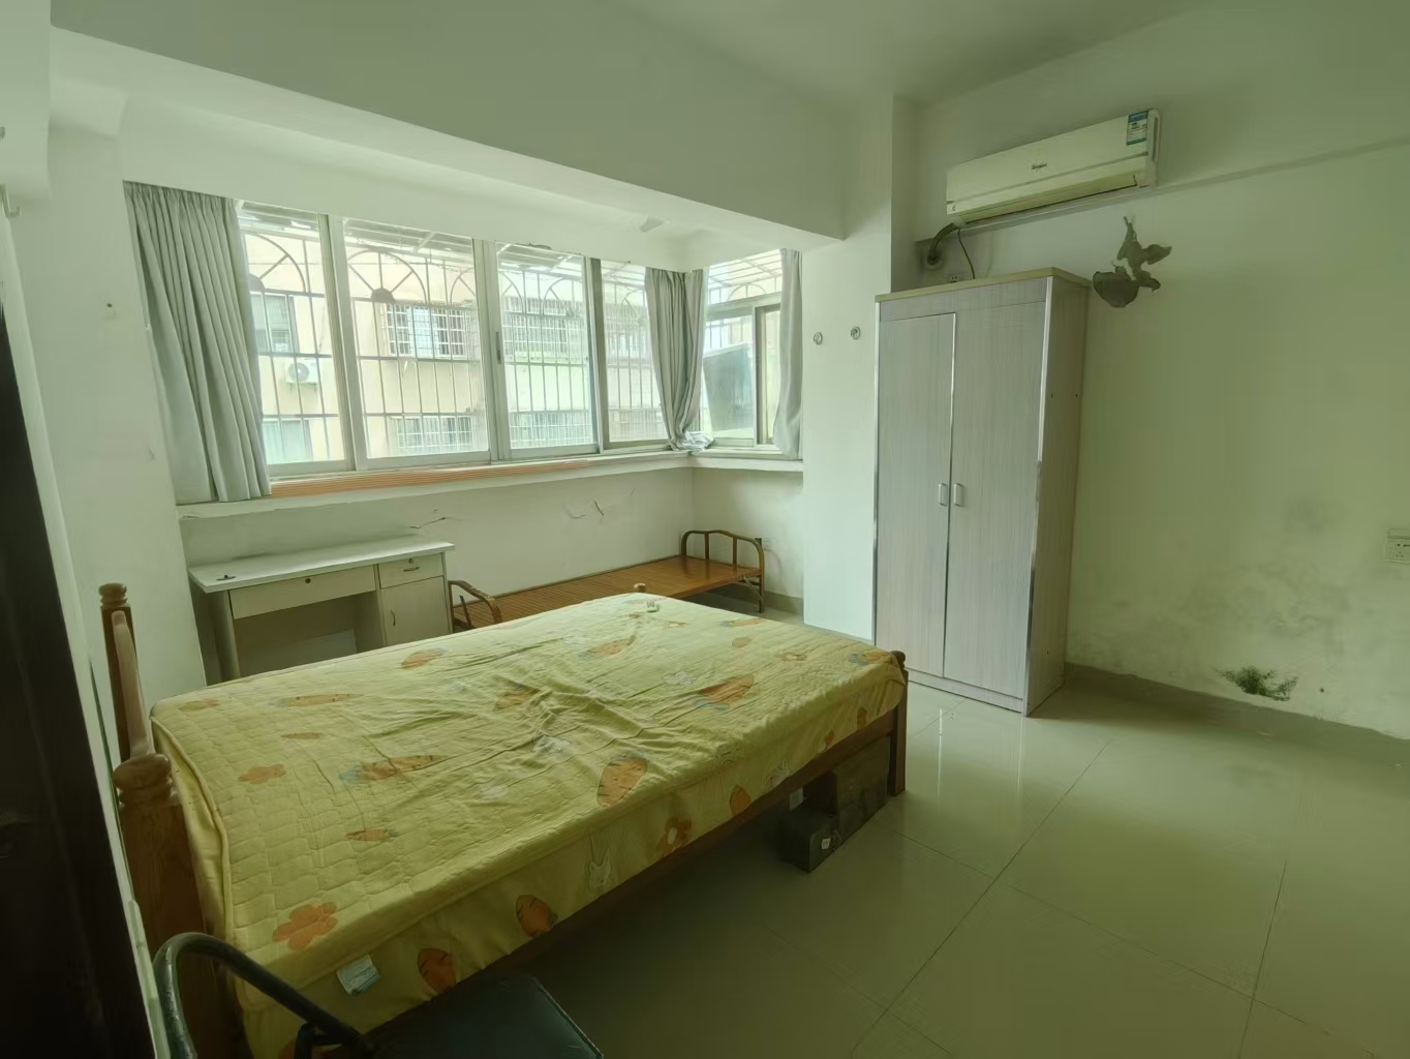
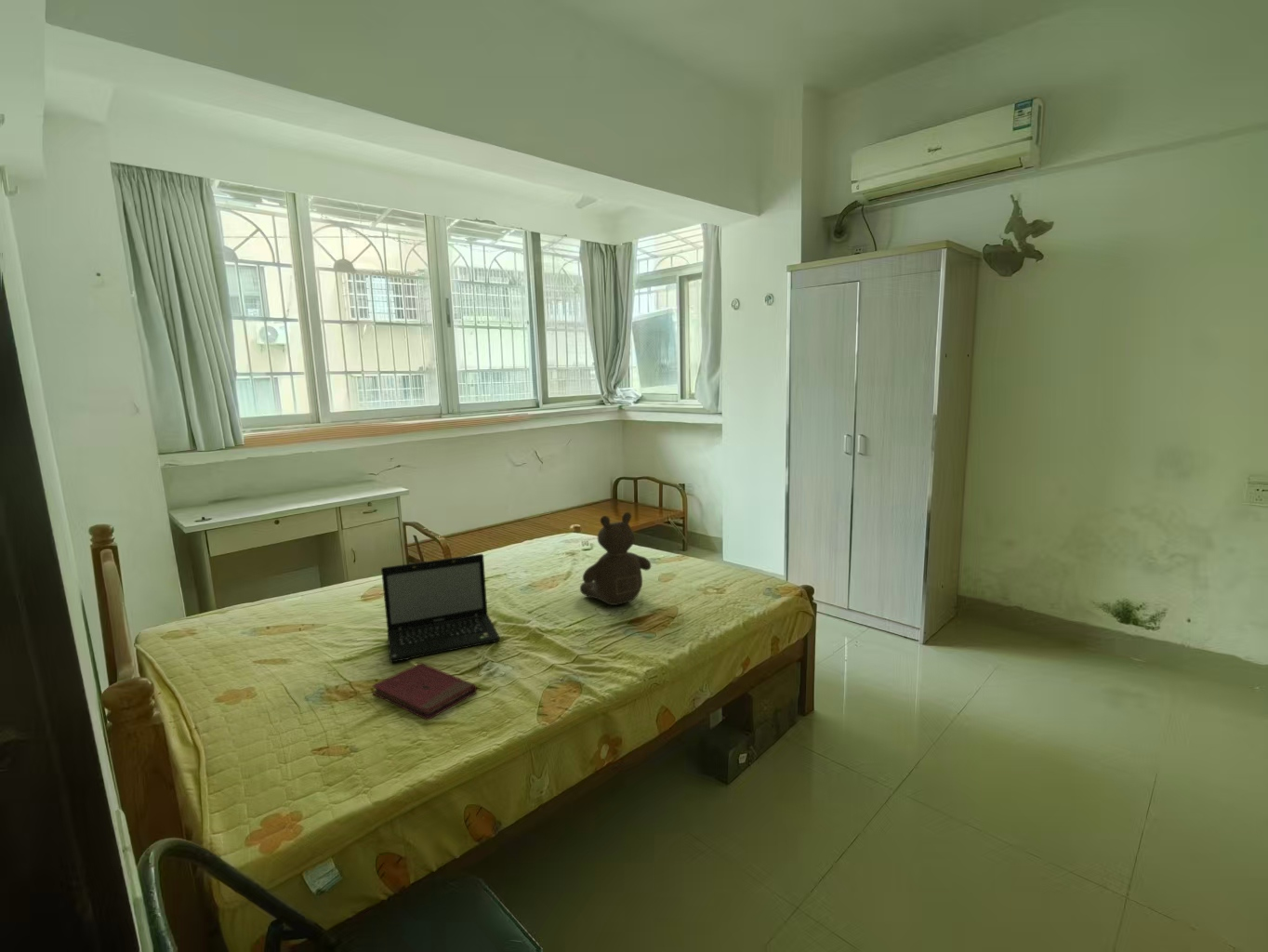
+ book (424, 689)
+ laptop (440, 605)
+ teddy bear (610, 555)
